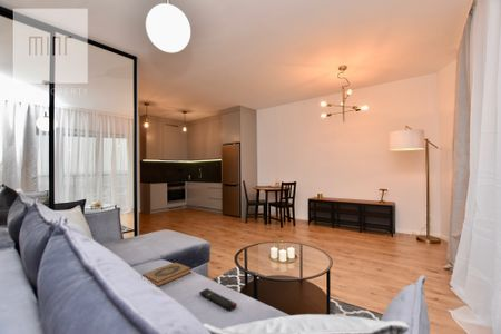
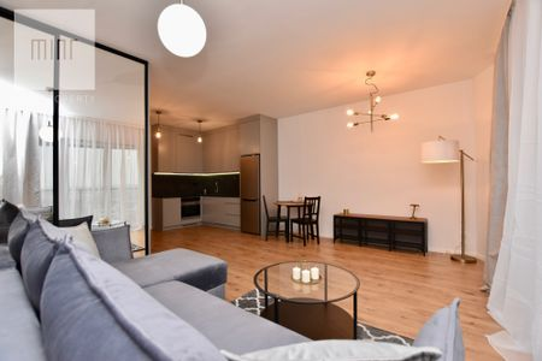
- remote control (217, 298)
- hardback book (167, 273)
